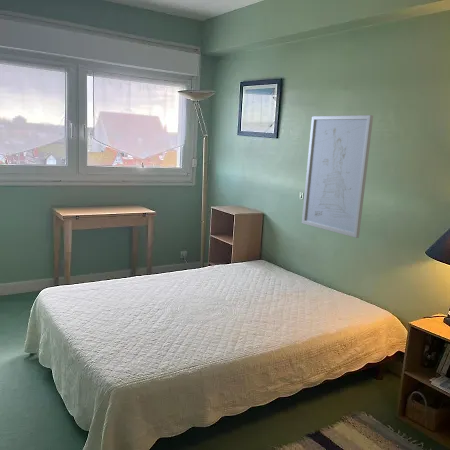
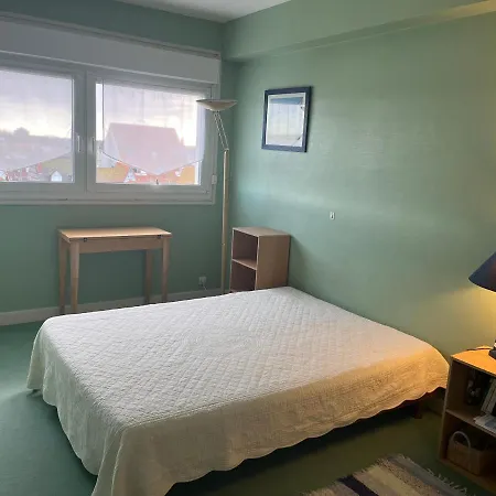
- wall art (334, 174)
